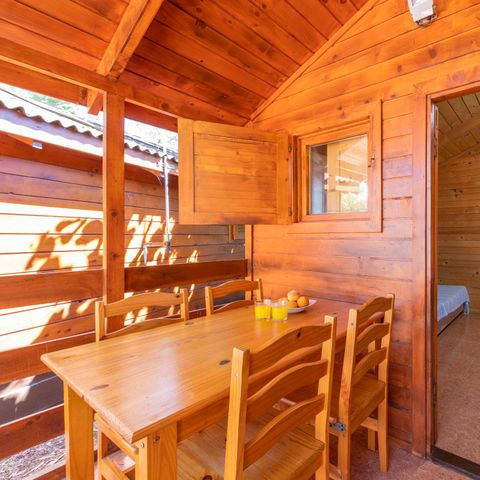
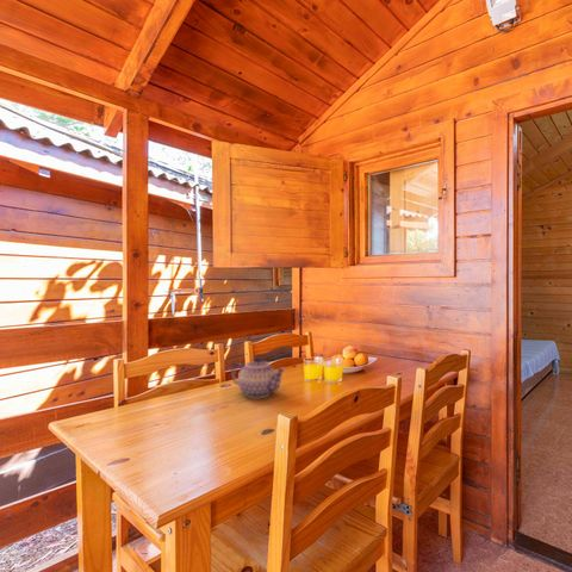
+ teapot (257, 375)
